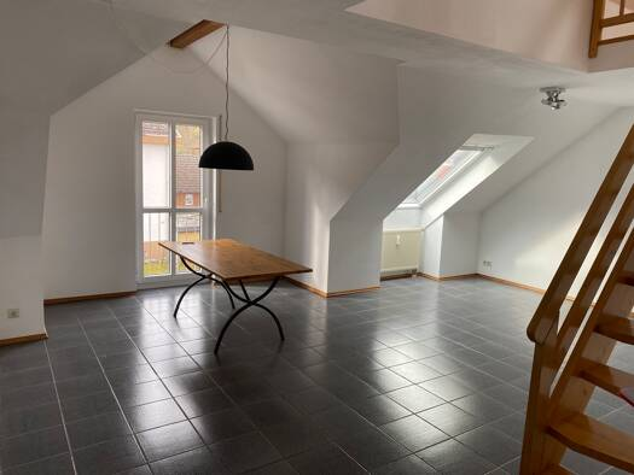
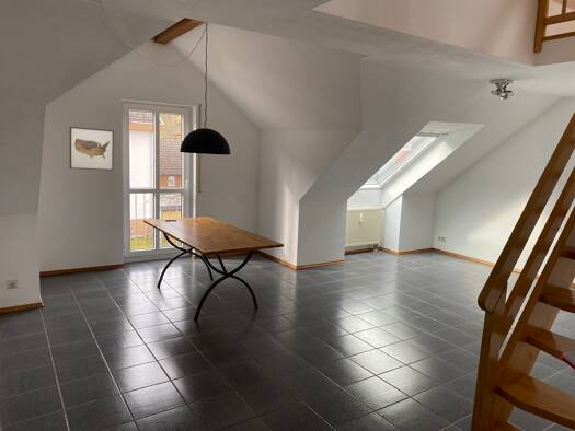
+ wall art (92, 149)
